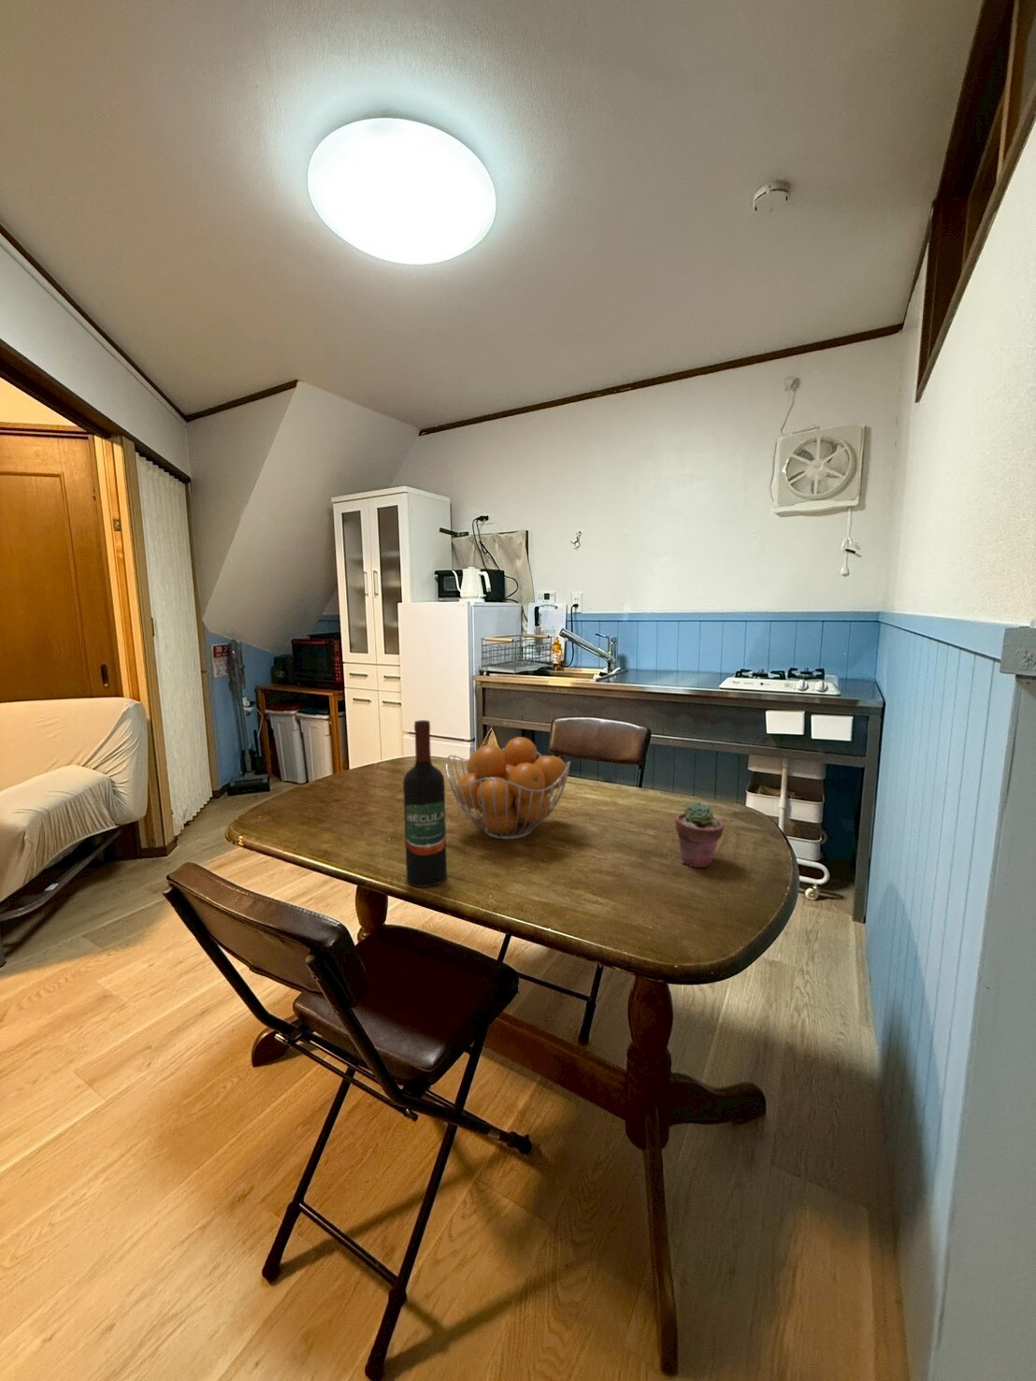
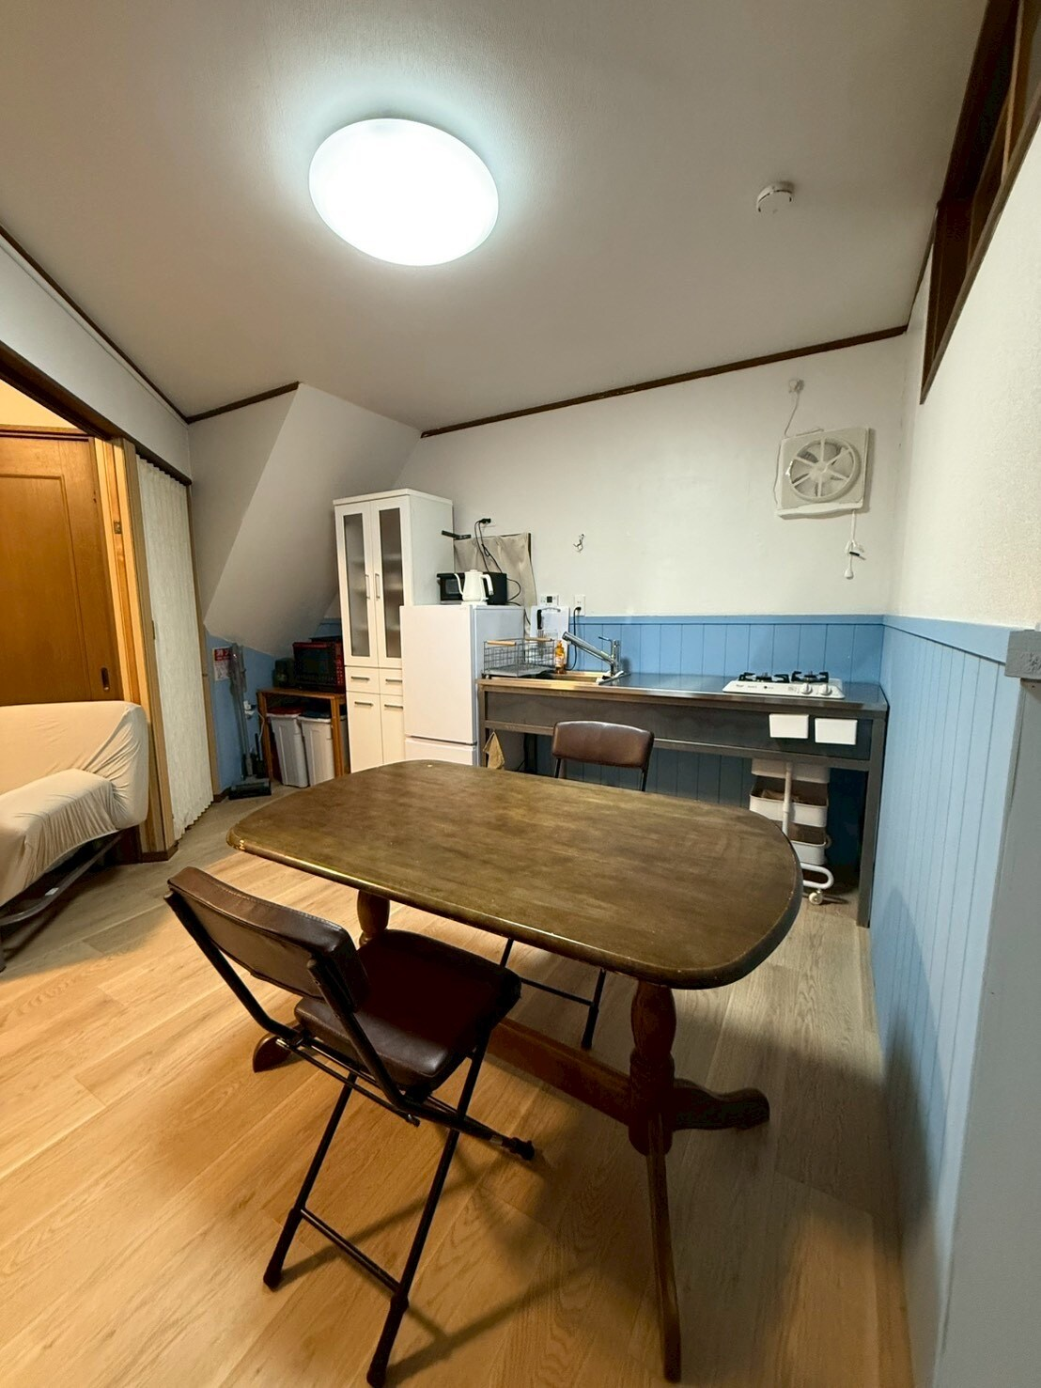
- wine bottle (424, 800)
- fruit basket (508, 786)
- potted succulent (698, 833)
